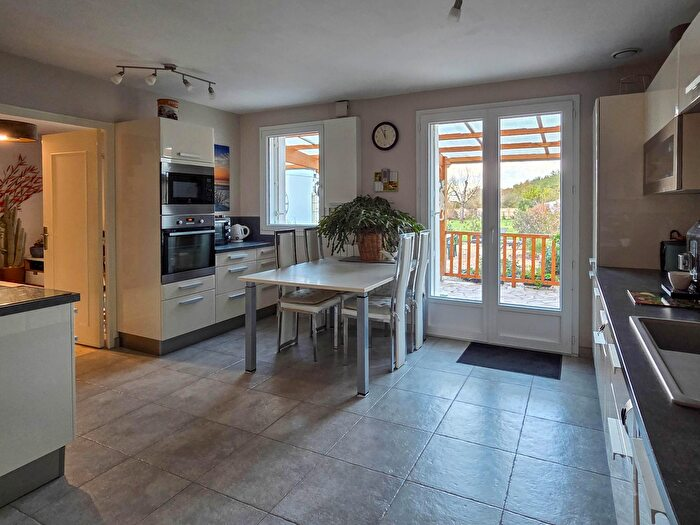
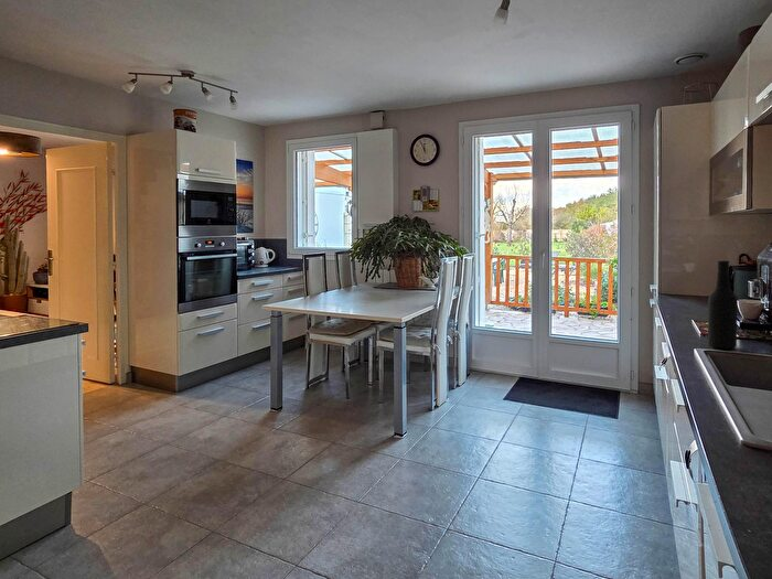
+ bottle (722, 303)
